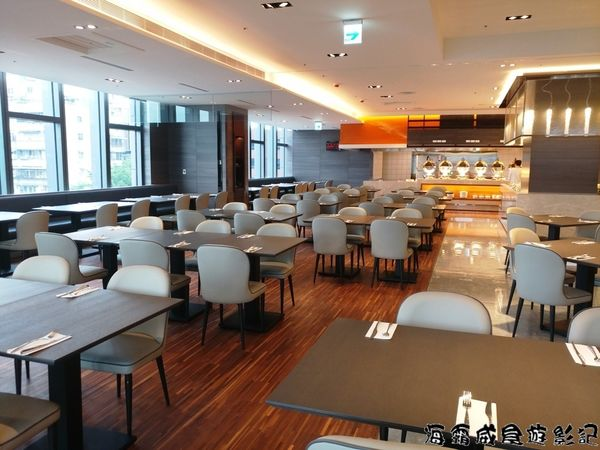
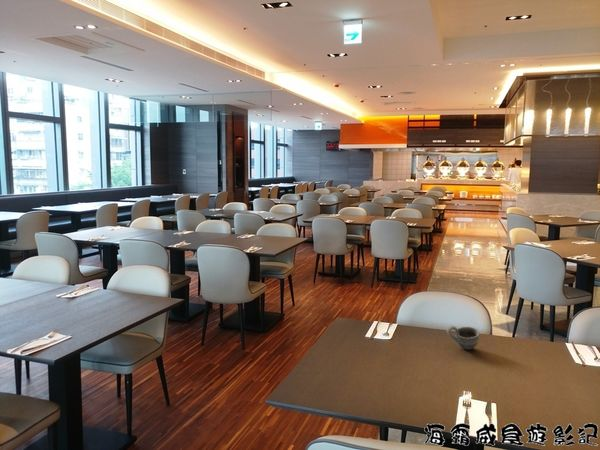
+ cup (464, 337)
